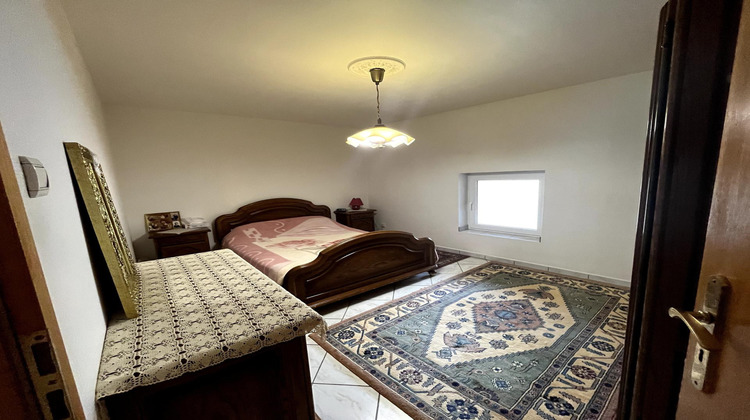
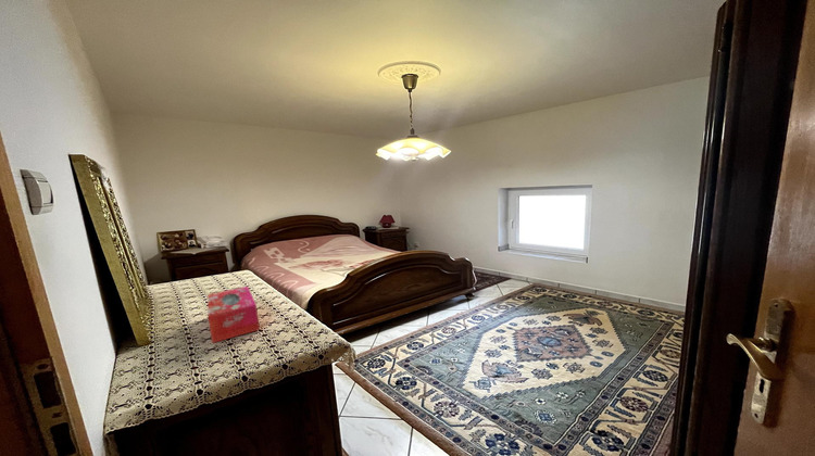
+ tissue box (231, 311)
